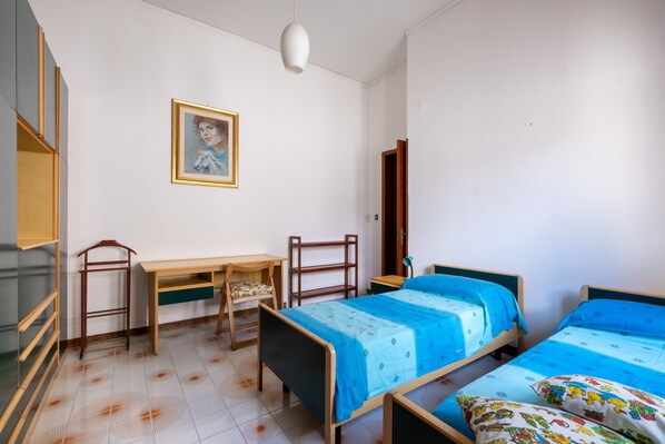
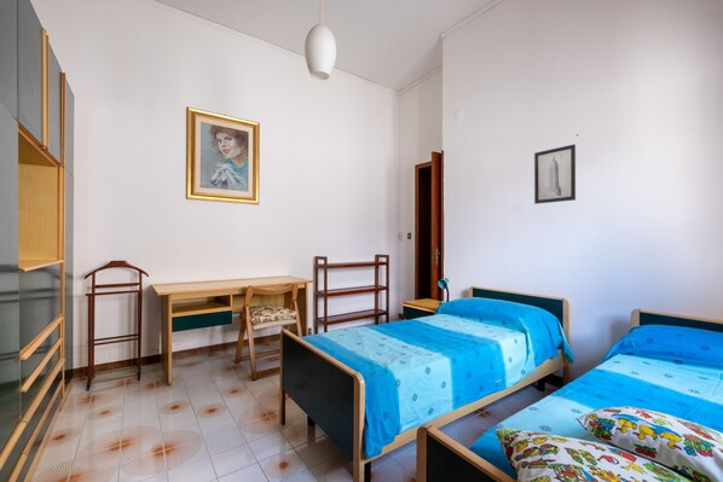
+ wall art (554, 175)
